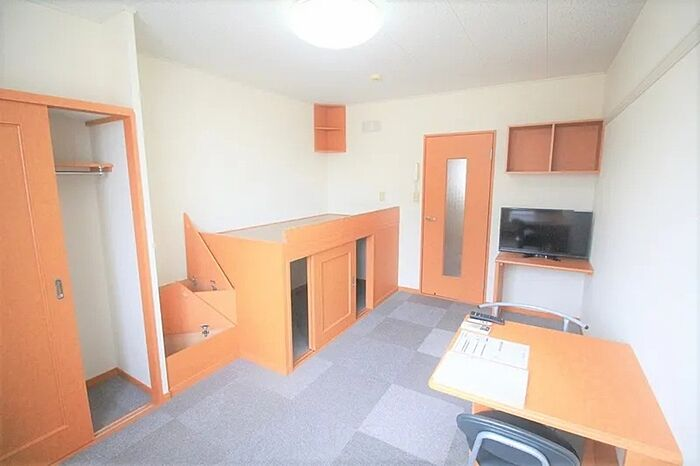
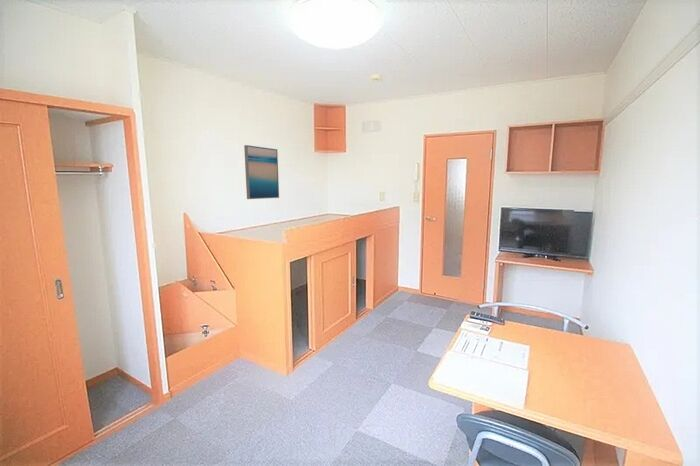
+ wall art (262, 173)
